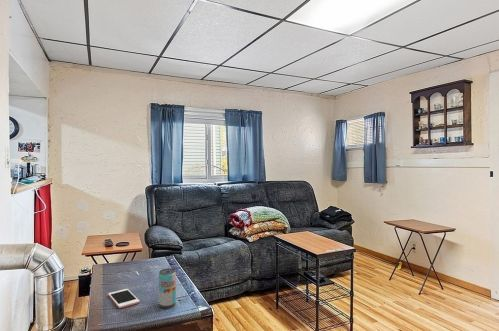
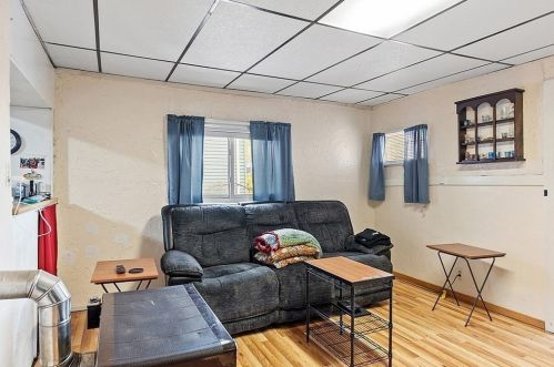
- beverage can (167, 287)
- cell phone (123, 297)
